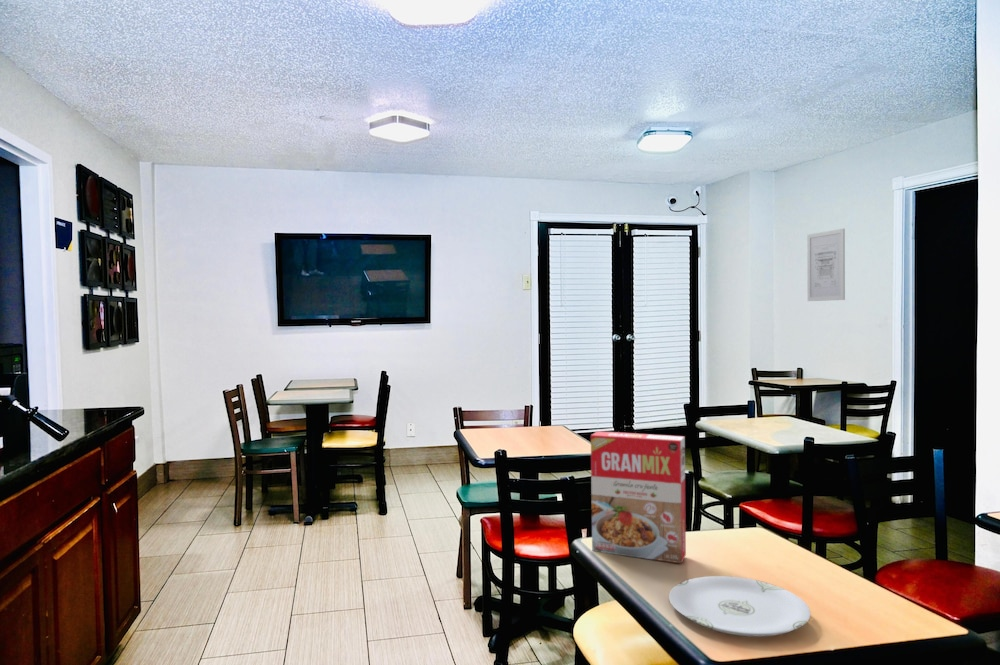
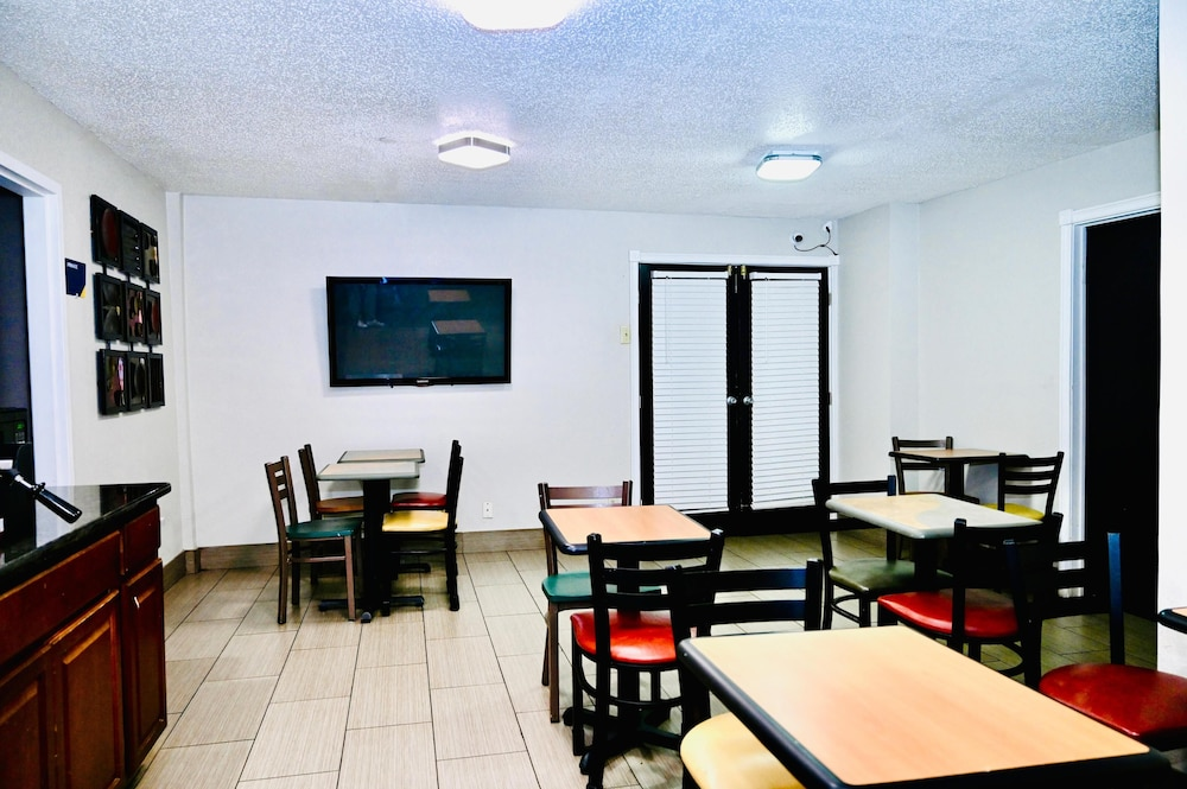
- wall art (825, 266)
- plate (737, 607)
- cereal box (637, 494)
